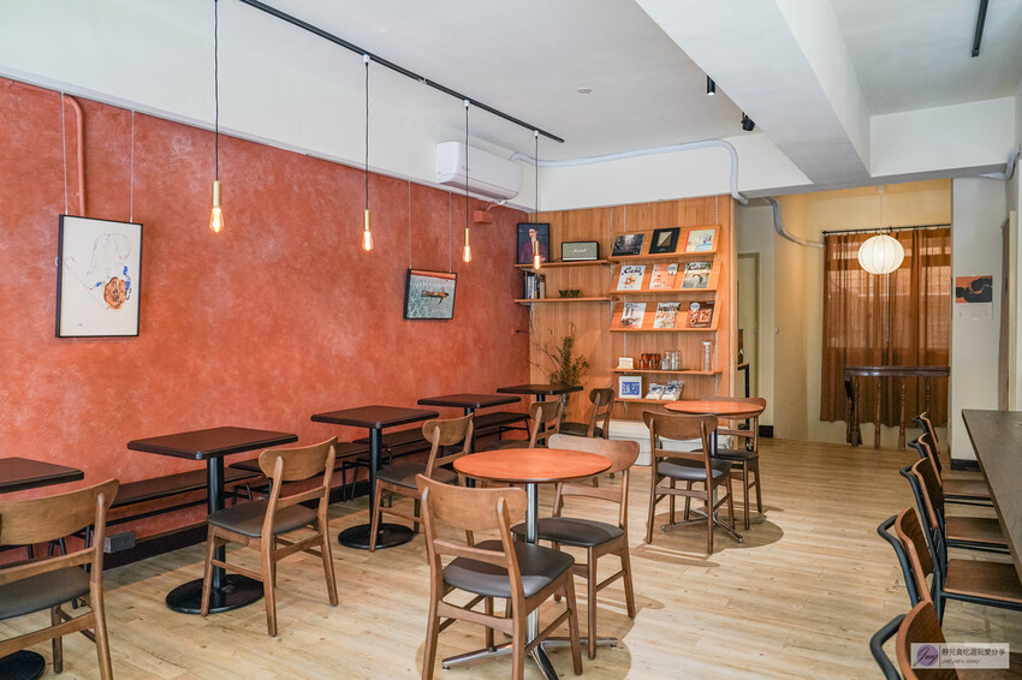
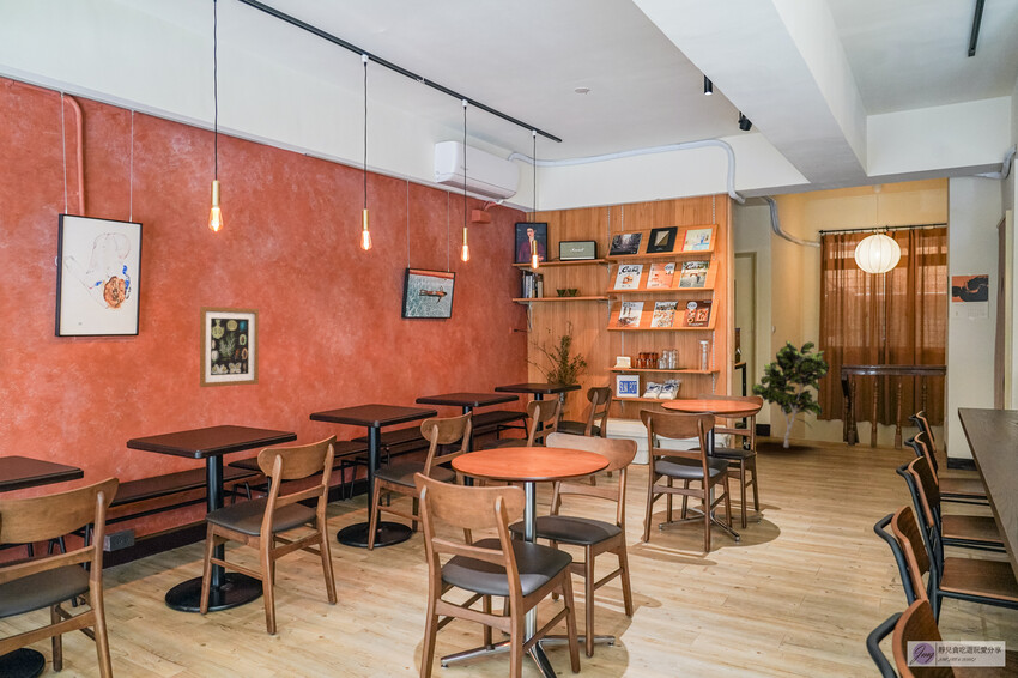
+ wall art (230, 346)
+ indoor plant (788, 393)
